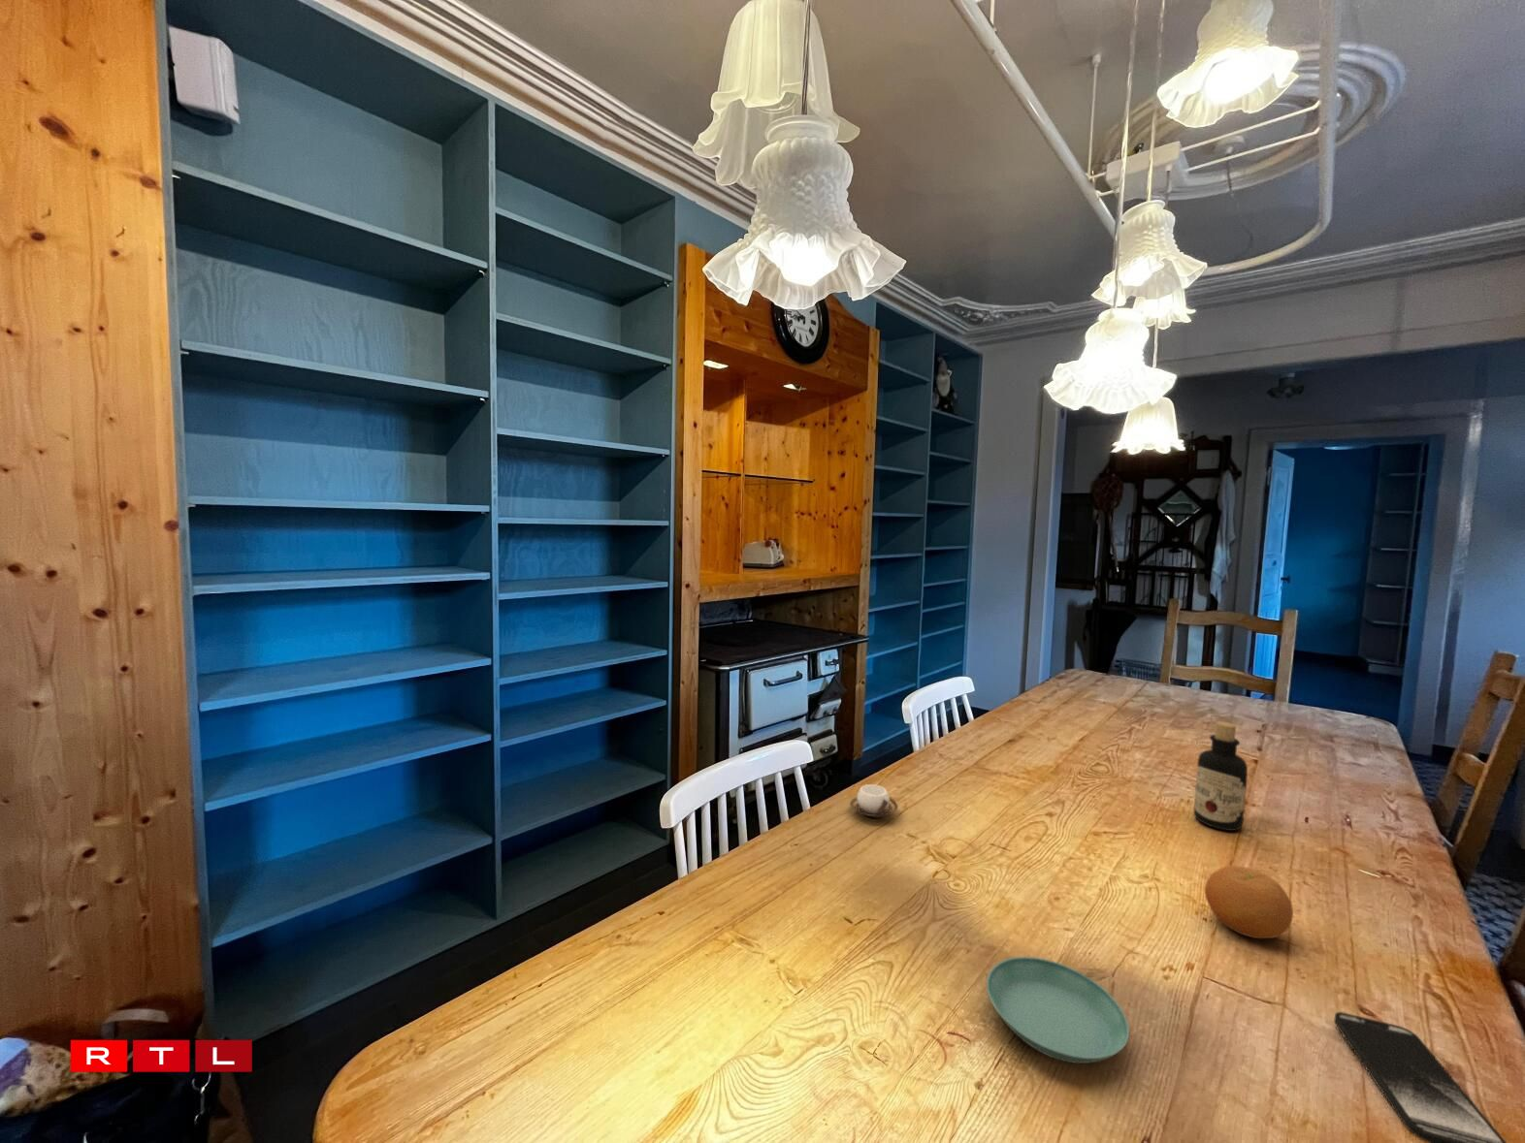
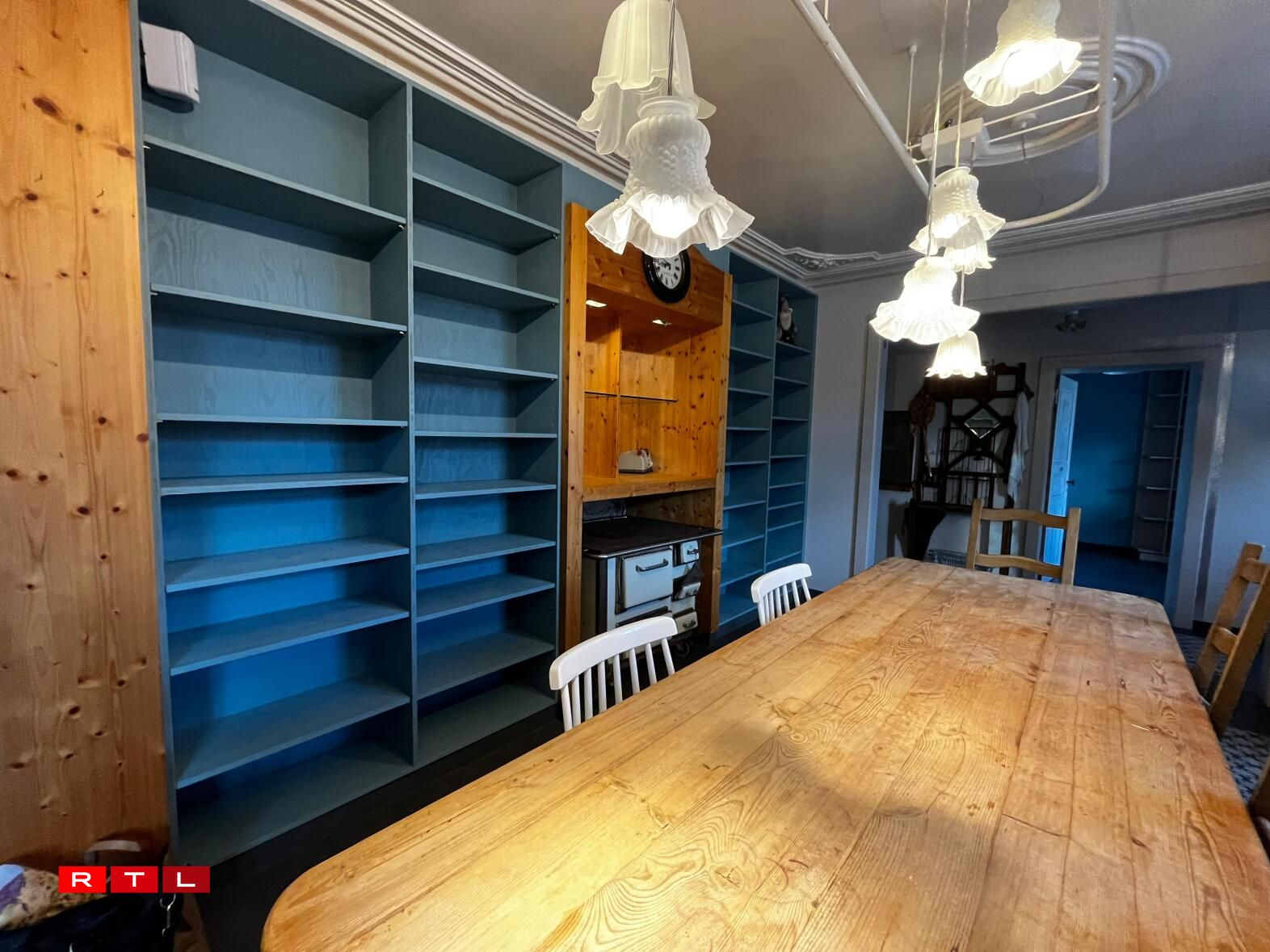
- cup (873, 801)
- bottle (1221, 773)
- saucer (1053, 1012)
- smartphone (1412, 1078)
- fruit (1248, 900)
